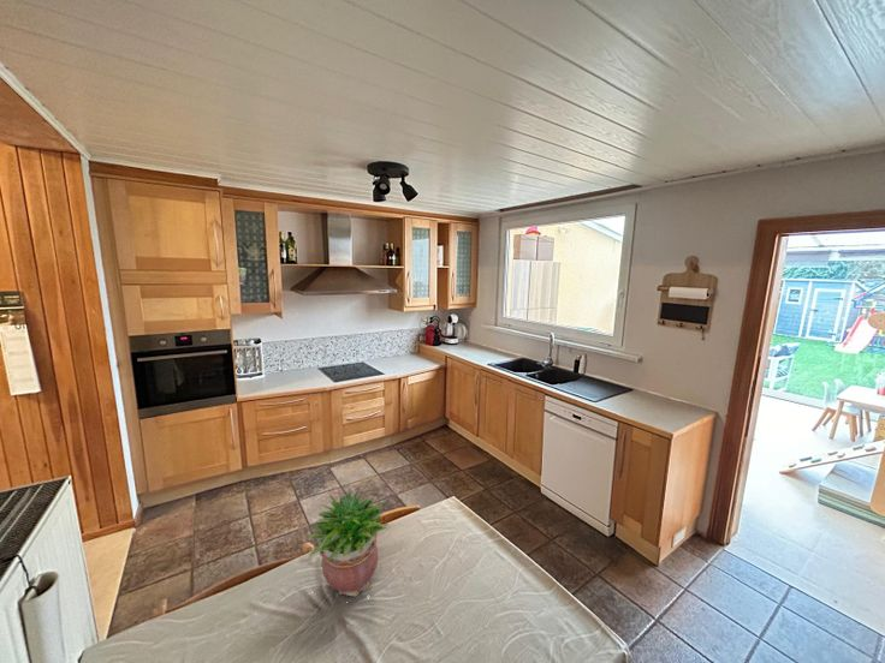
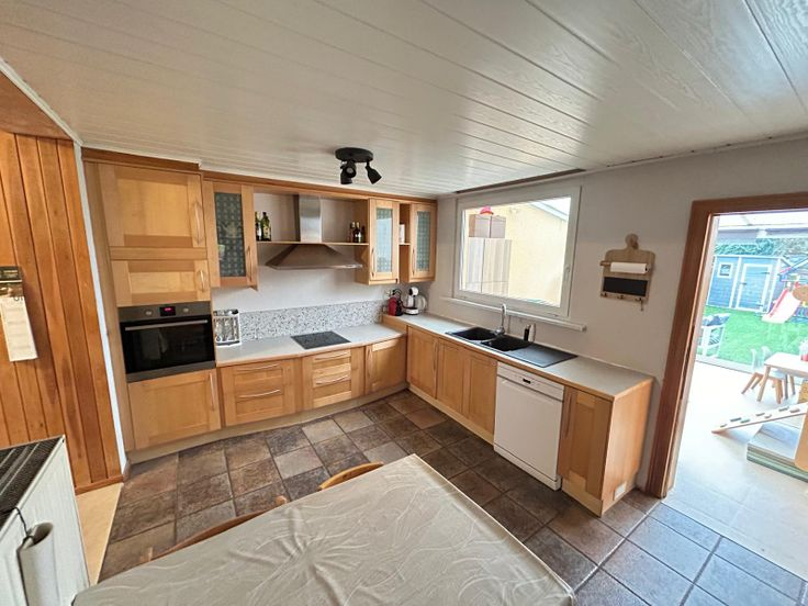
- potted plant (349, 540)
